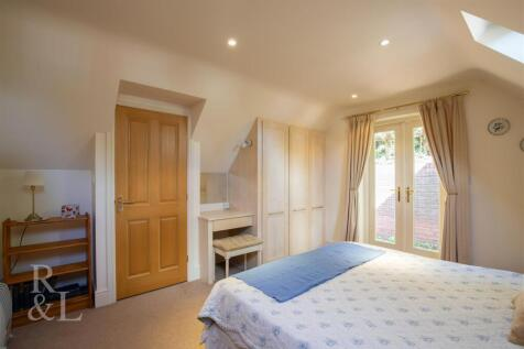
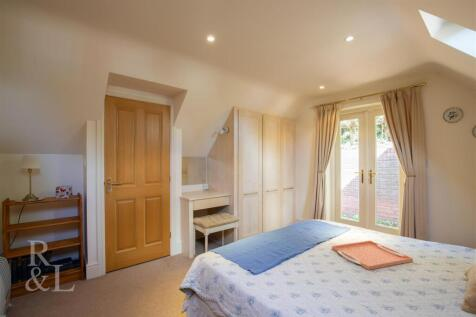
+ serving tray (369, 253)
